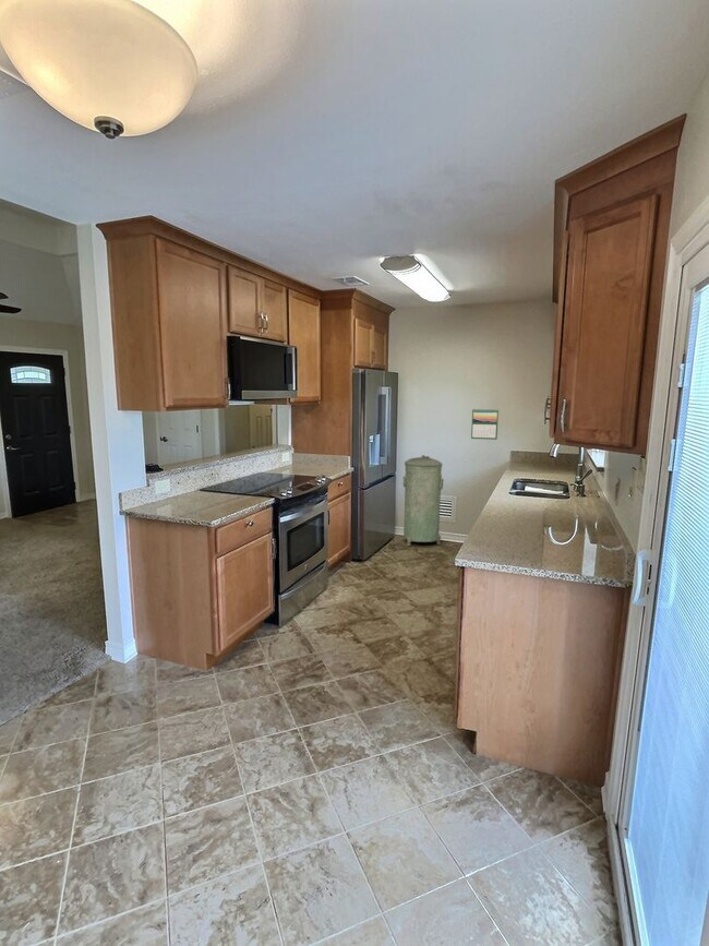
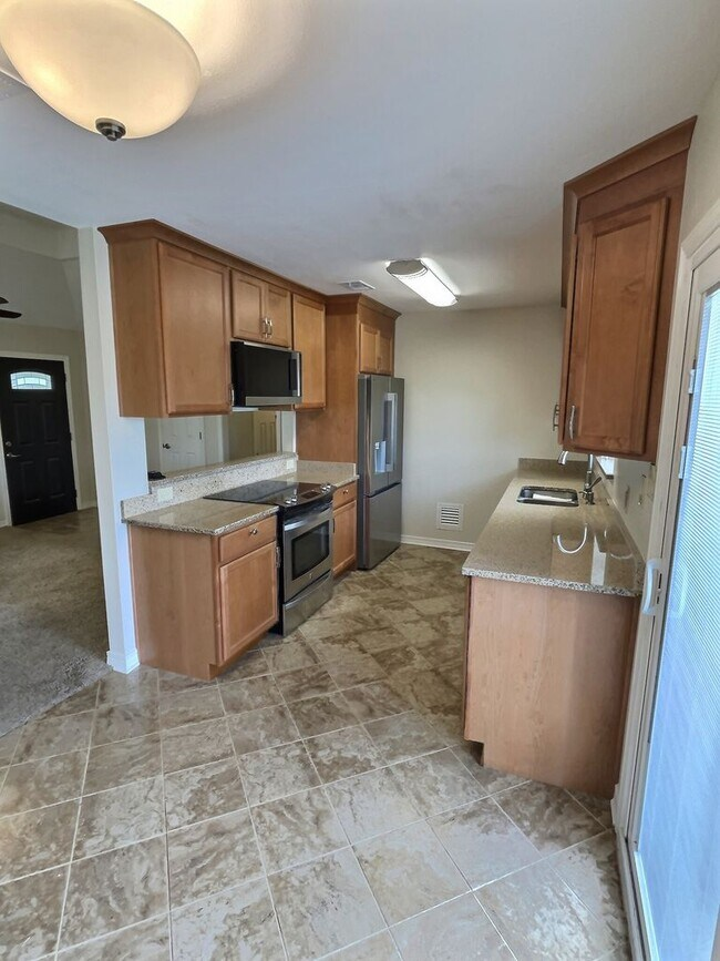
- calendar (484, 423)
- trash can (422, 499)
